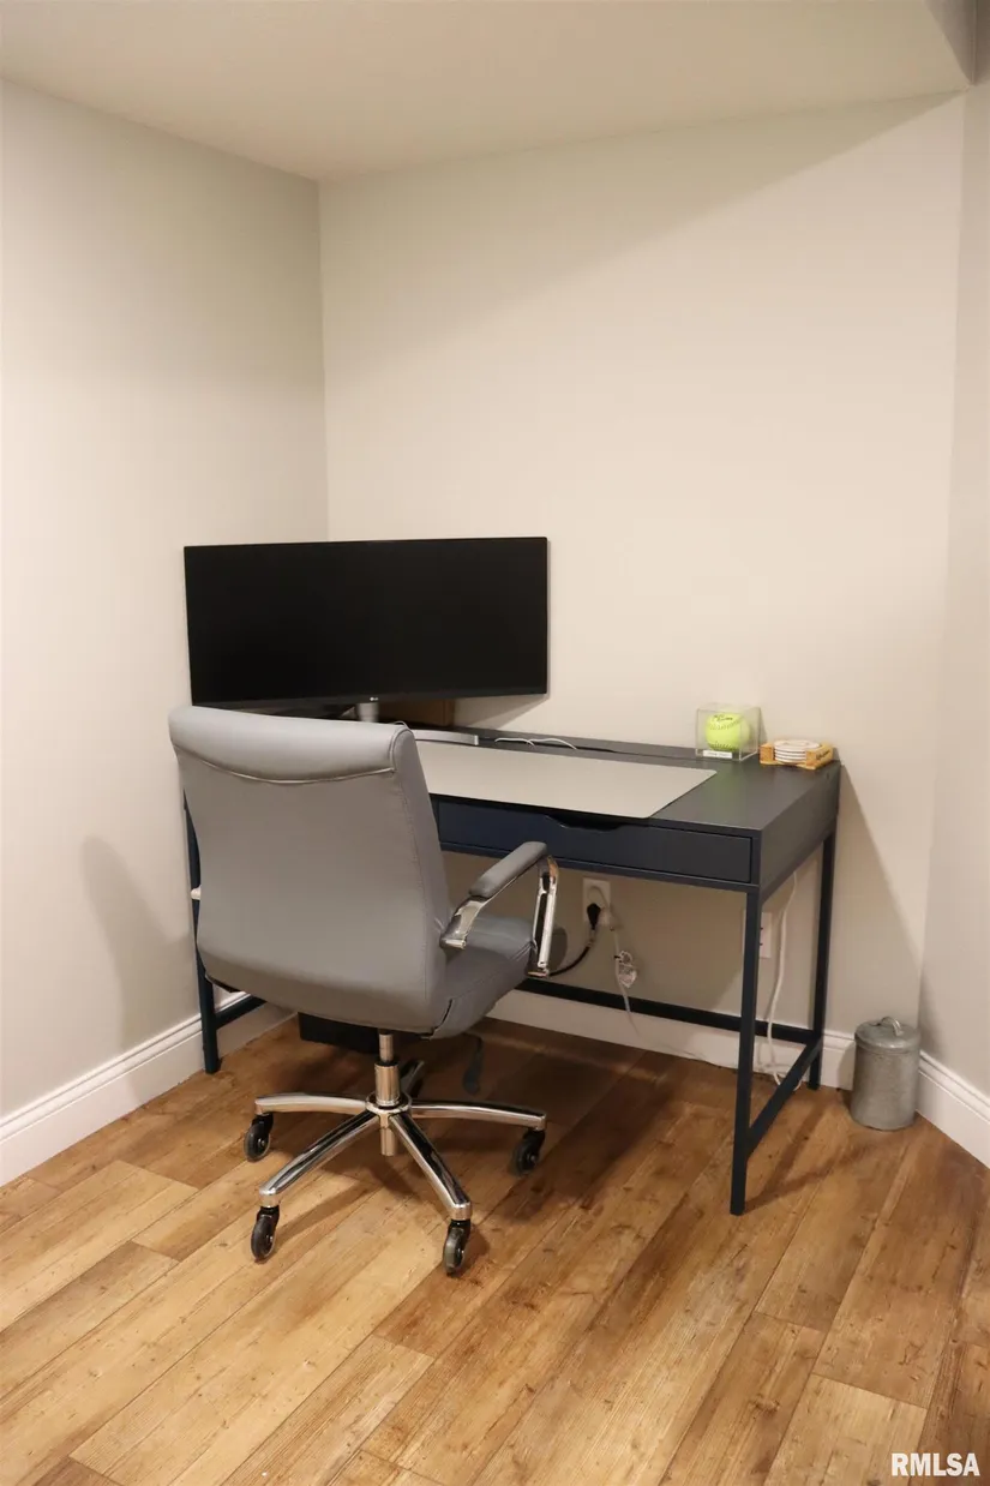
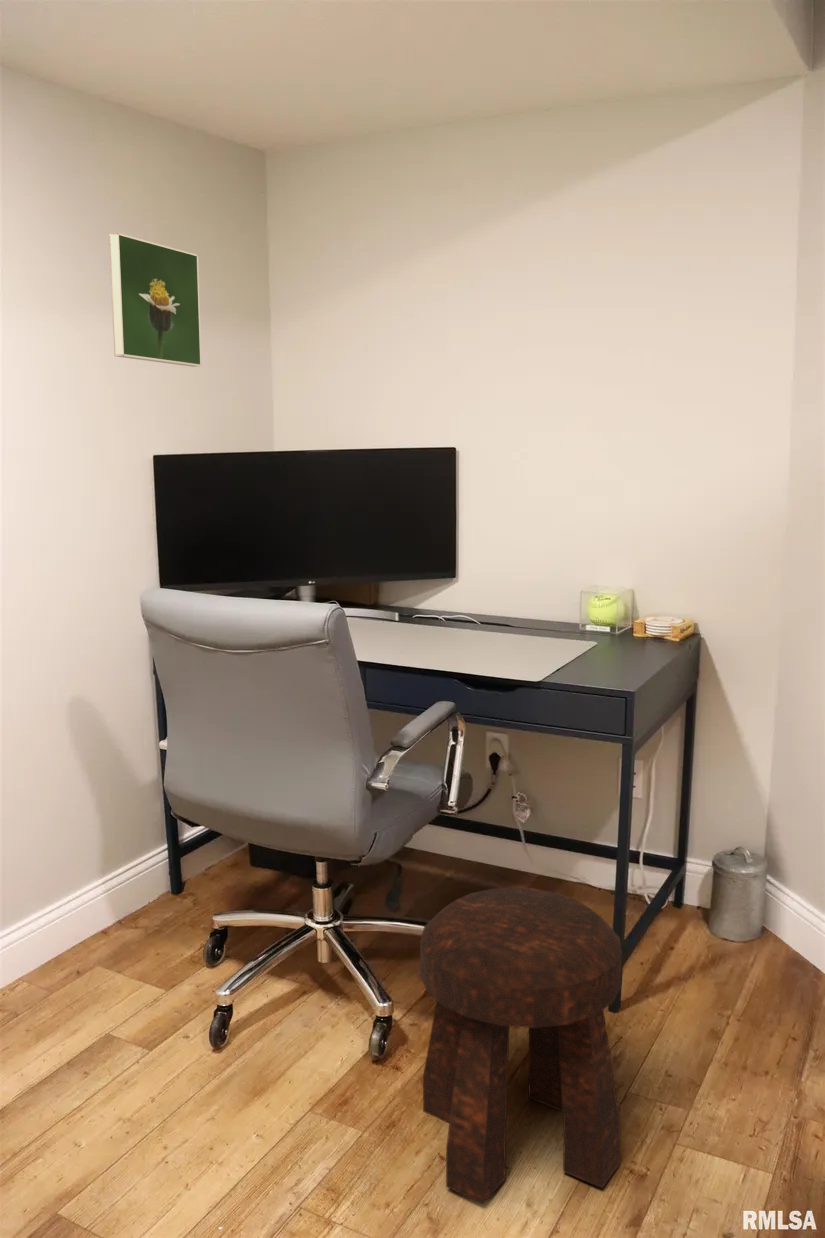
+ stool (519, 1026)
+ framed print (157, 303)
